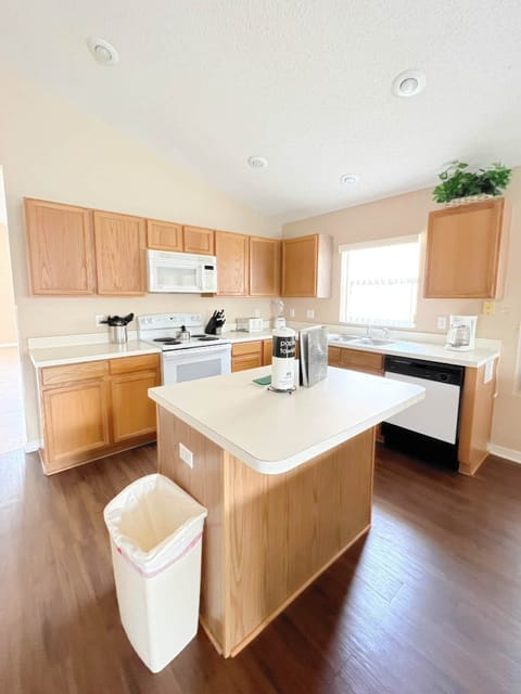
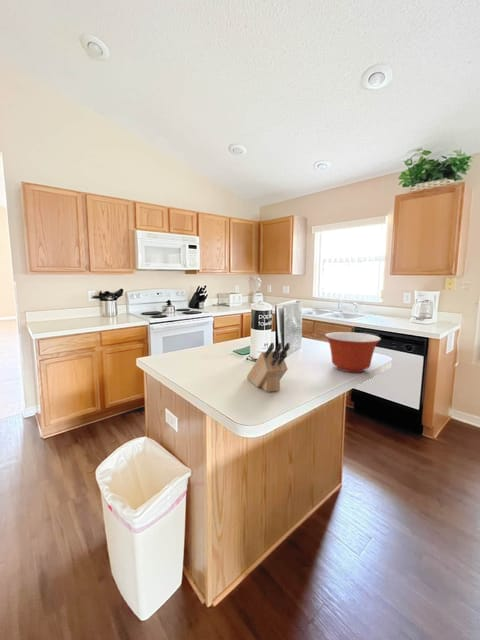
+ knife block (267, 362)
+ mixing bowl (351, 352)
